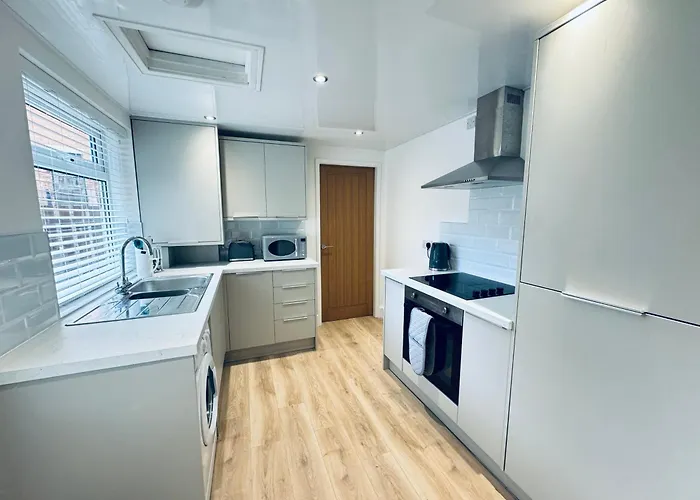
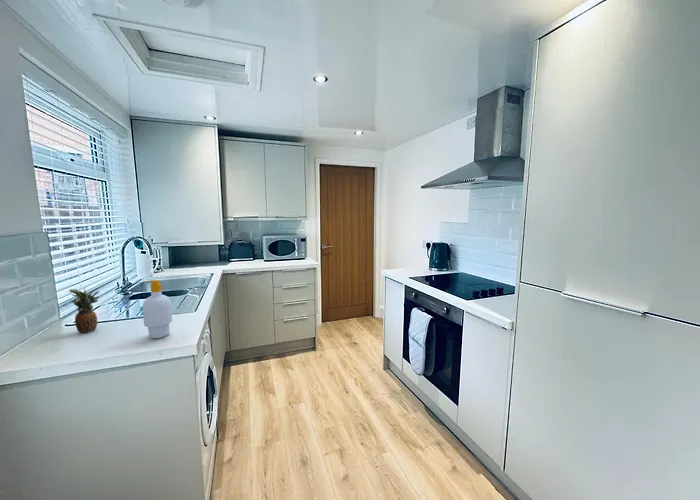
+ soap bottle (157, 308)
+ fruit (86, 308)
